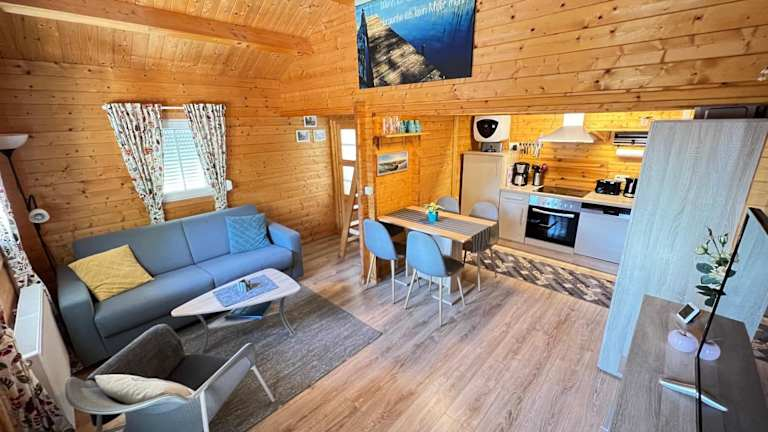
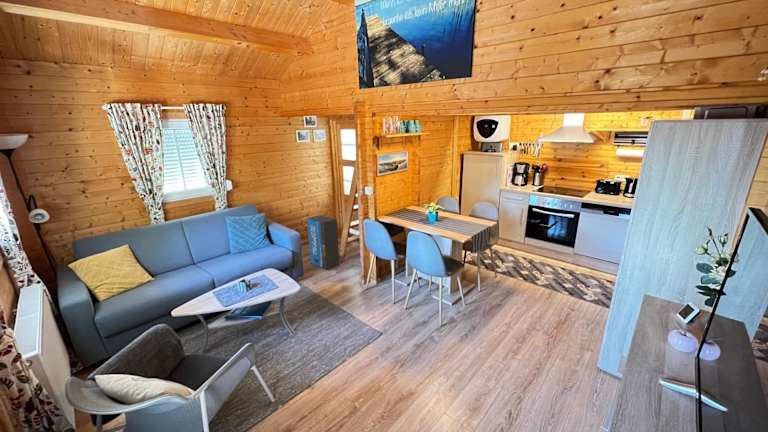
+ air purifier (323, 241)
